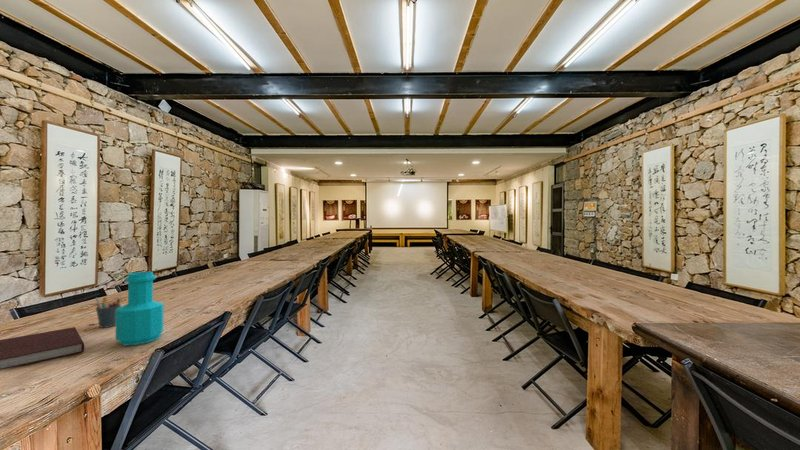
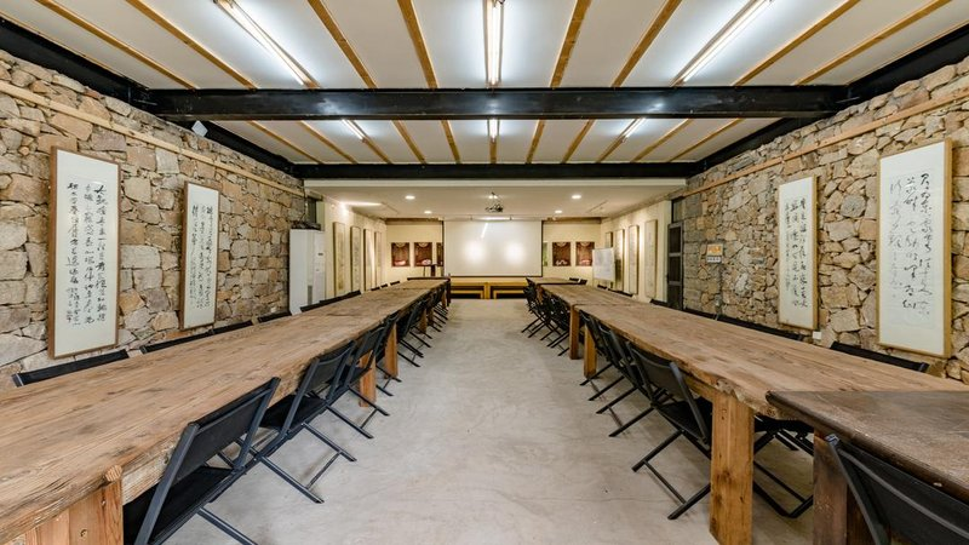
- notebook (40, 345)
- bottle (140, 306)
- pen holder (108, 310)
